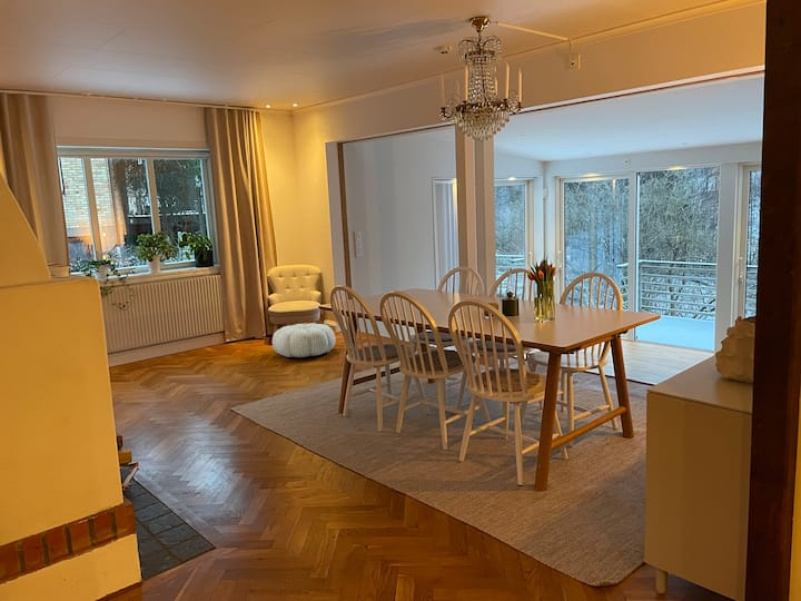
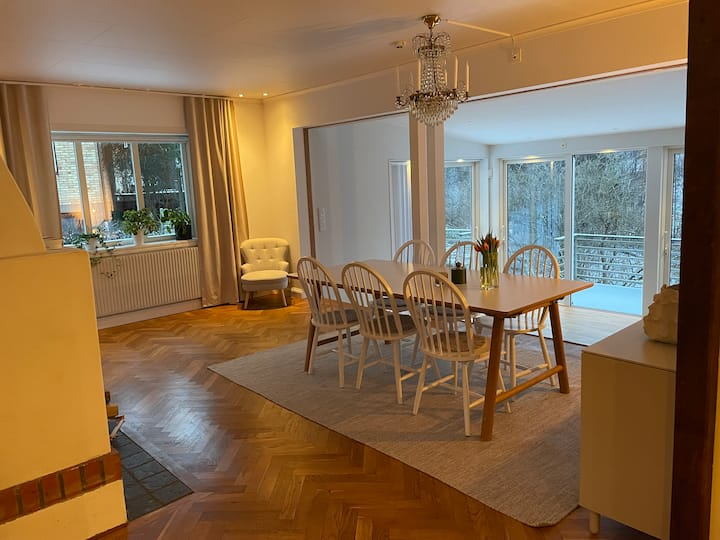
- pouf (304, 339)
